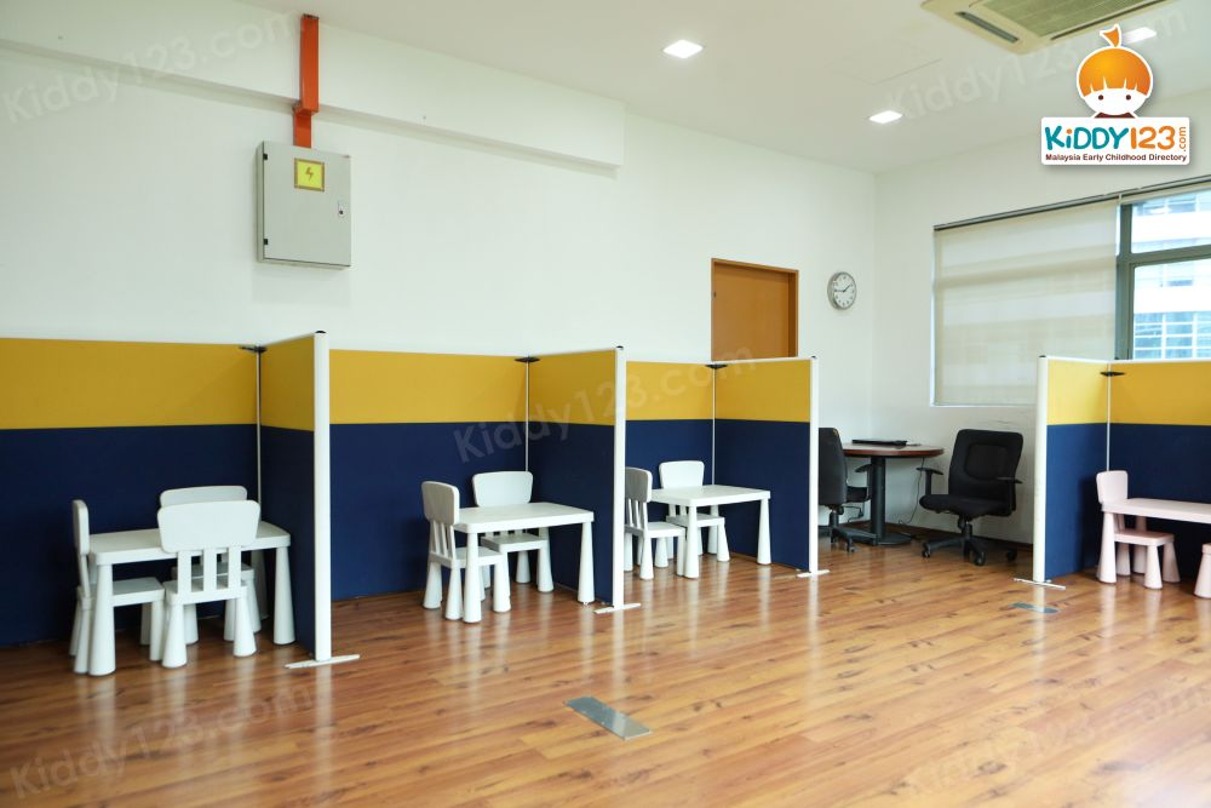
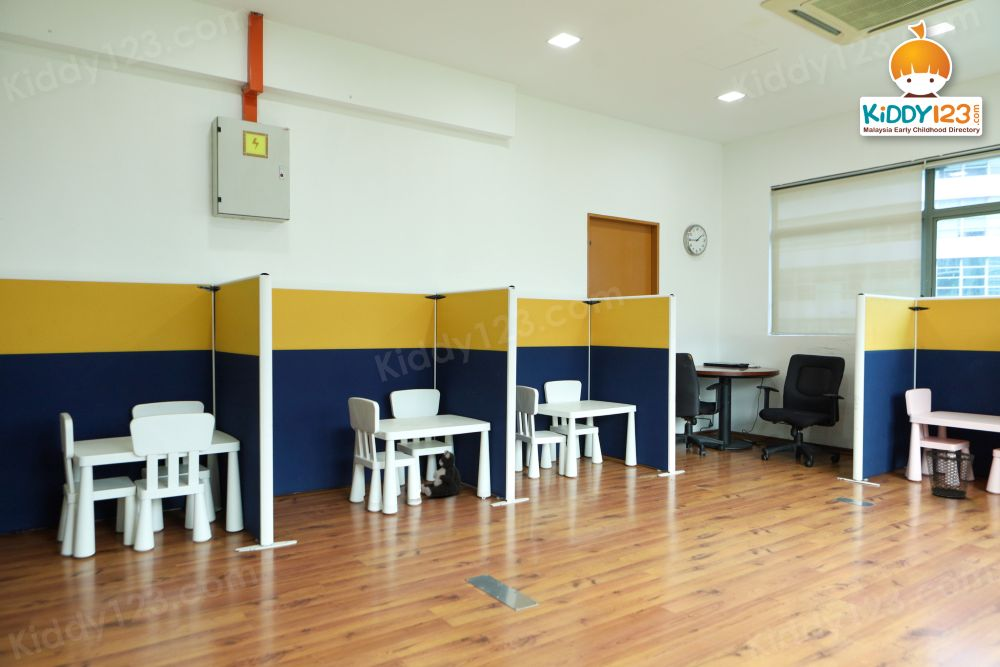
+ plush toy (441, 472)
+ wastebasket (949, 474)
